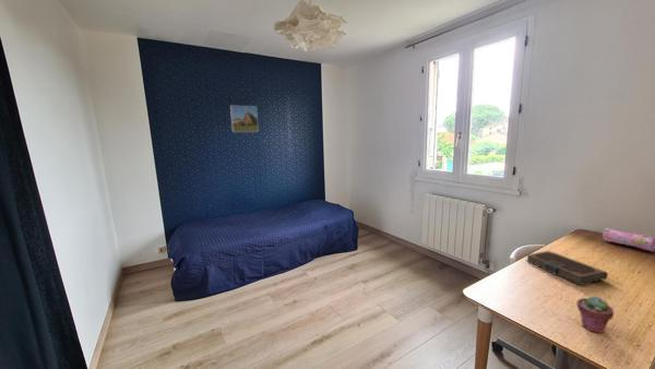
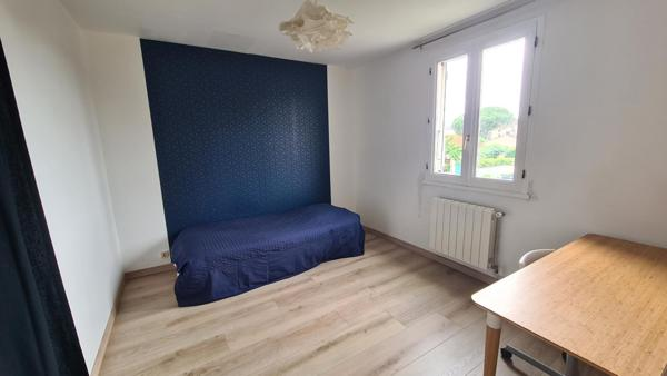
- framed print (245, 119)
- potted succulent (594, 311)
- notebook (562, 265)
- pencil case (629, 238)
